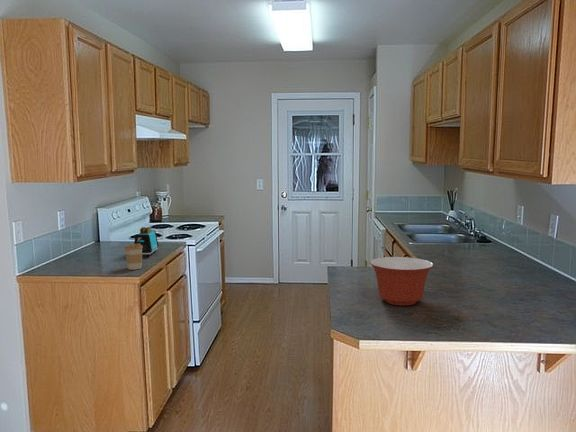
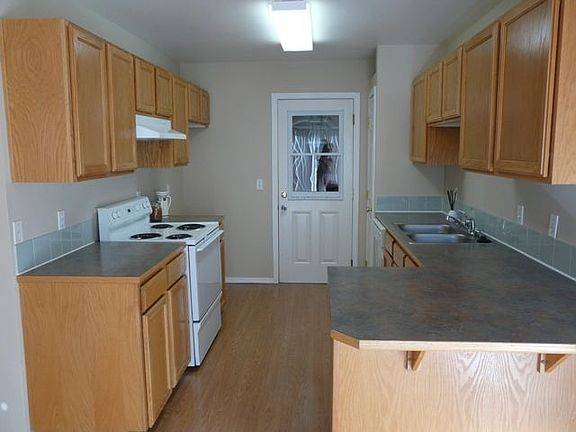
- coffee cup (133, 256)
- mixing bowl (400, 282)
- toaster (145, 240)
